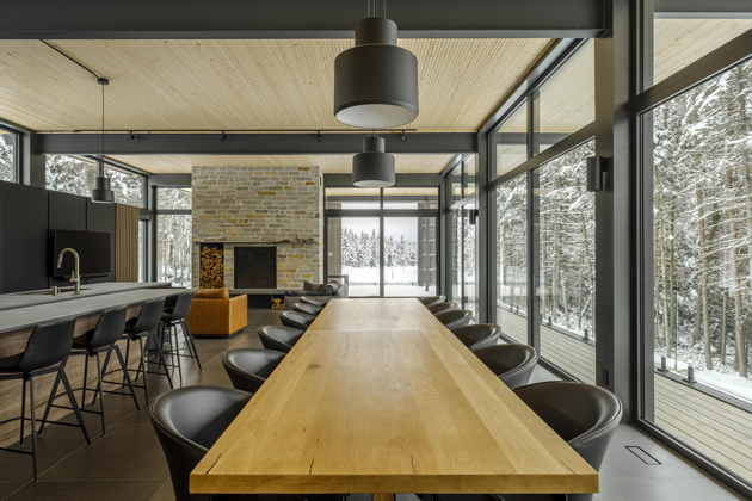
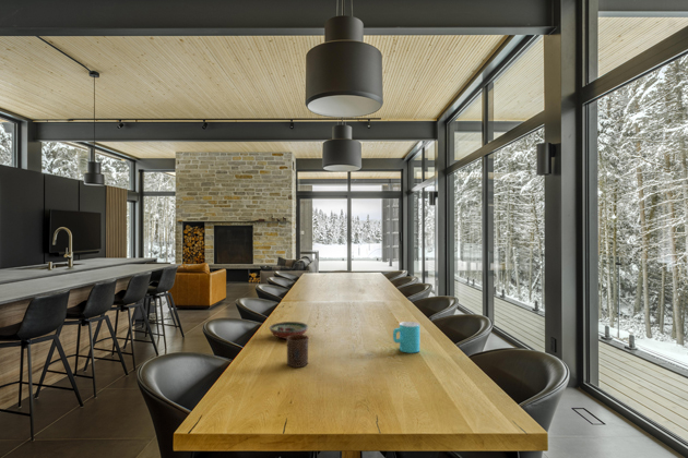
+ cup (297, 350)
+ cup (405, 336)
+ decorative bowl (288, 330)
